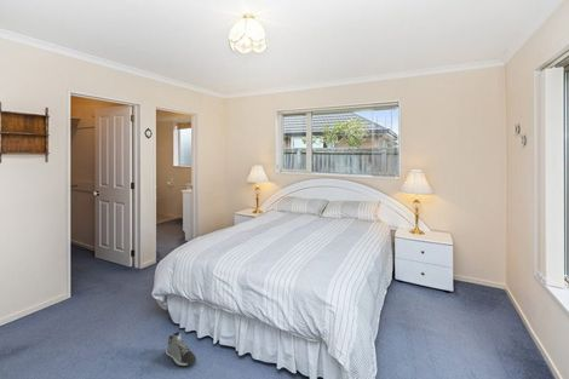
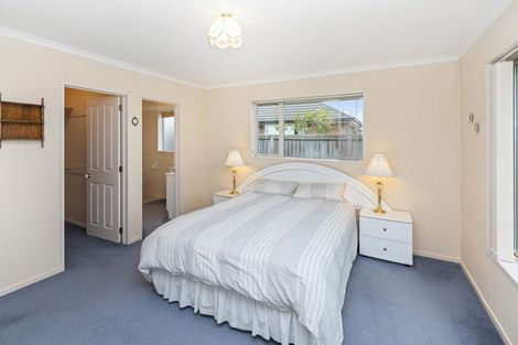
- sneaker (179, 346)
